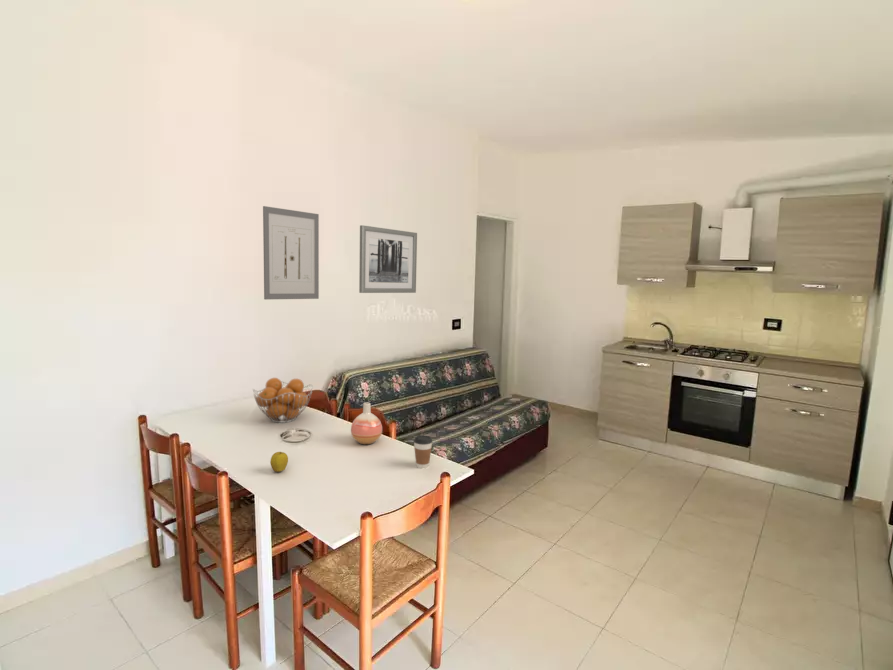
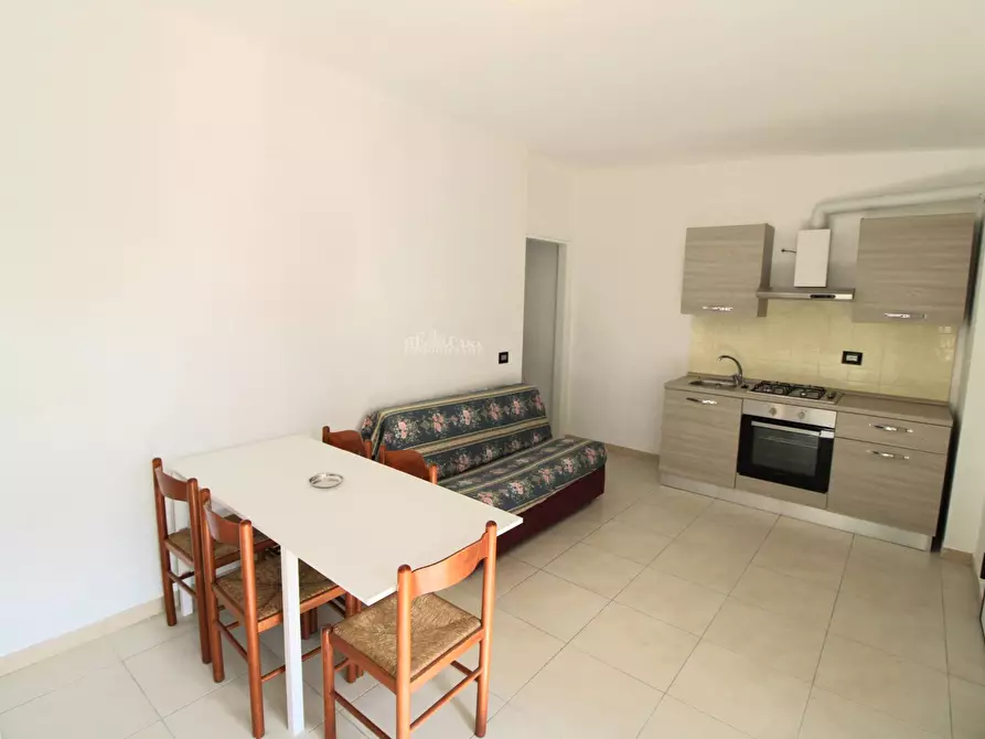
- wall art (292, 255)
- apple (279, 460)
- fruit basket (283, 399)
- vase (366, 422)
- coffee cup (422, 451)
- wall art (389, 261)
